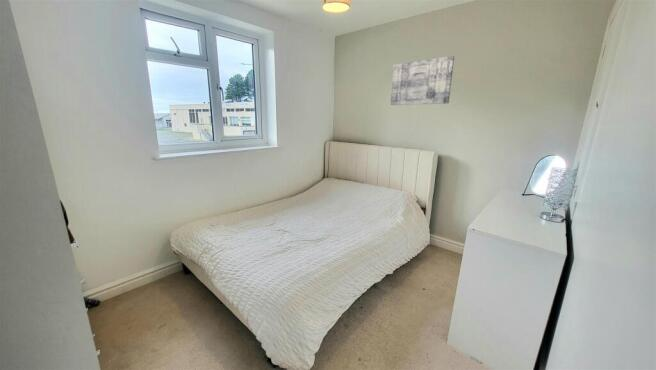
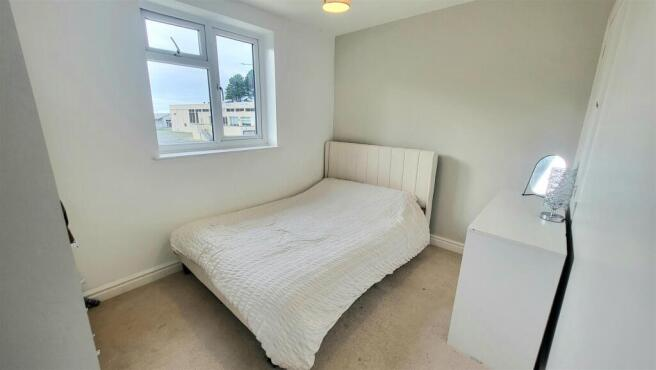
- wall art (419, 83)
